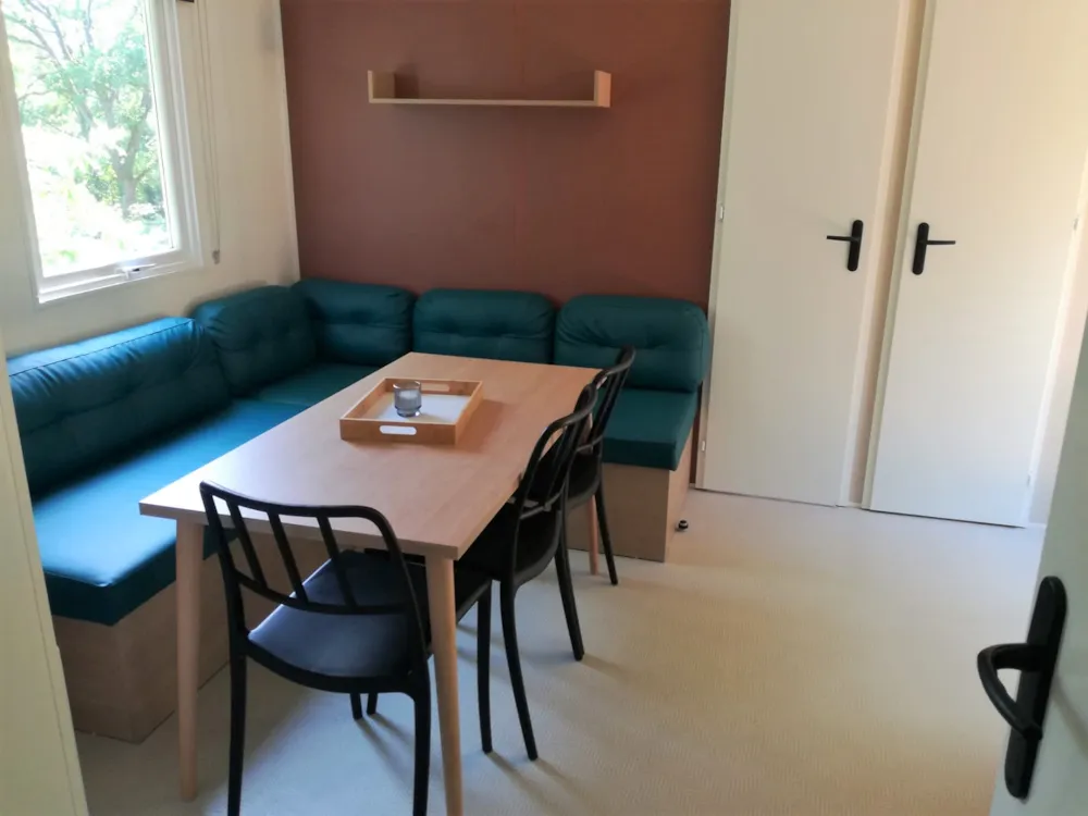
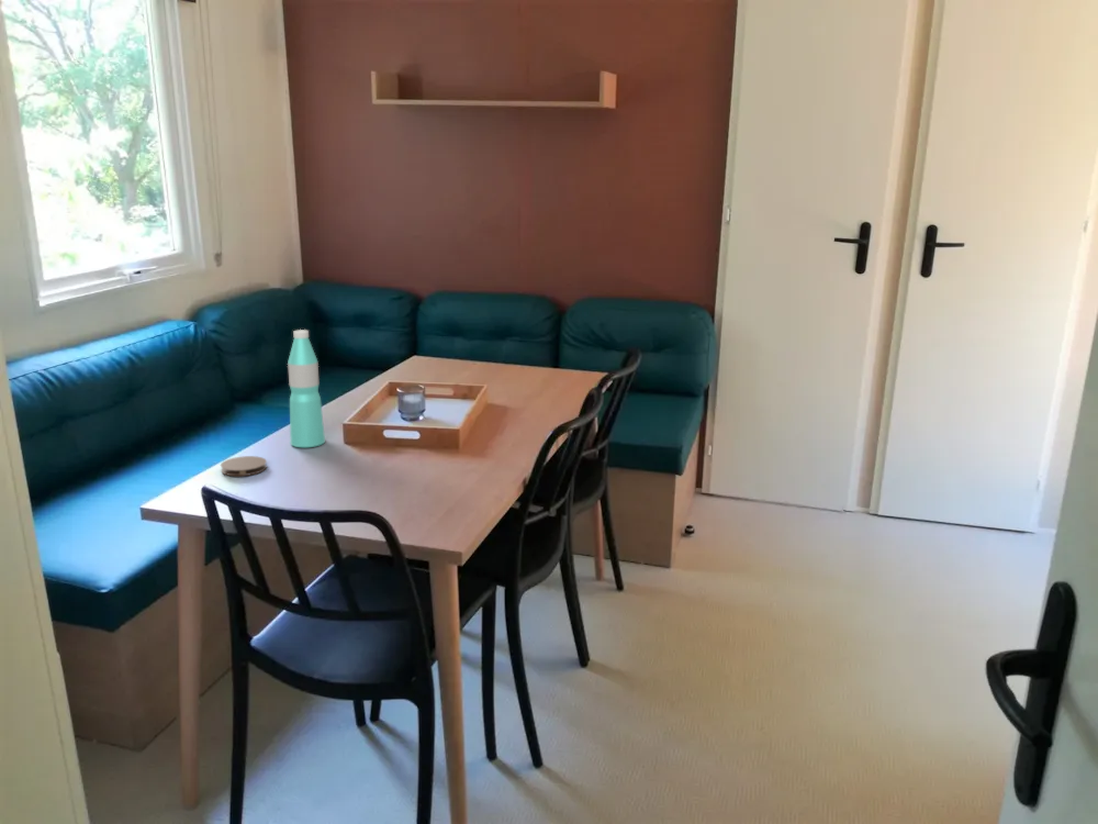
+ coaster (244, 466)
+ water bottle (304, 387)
